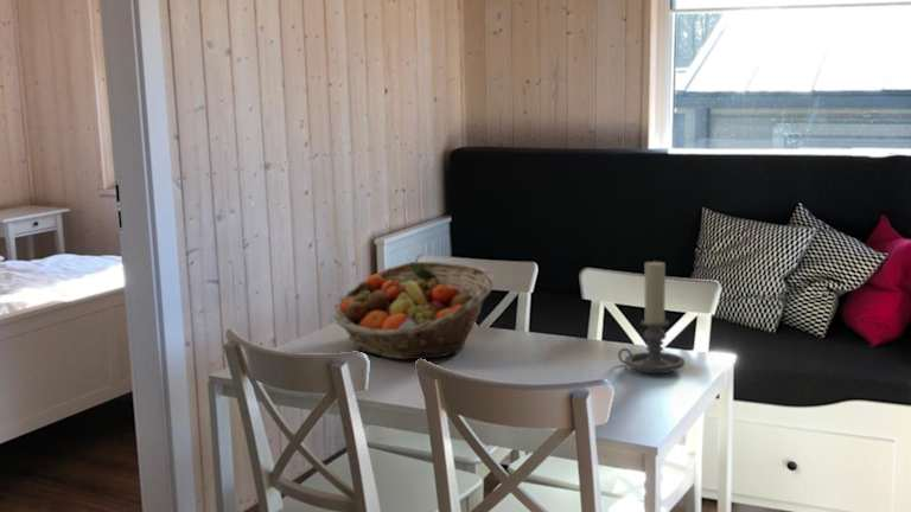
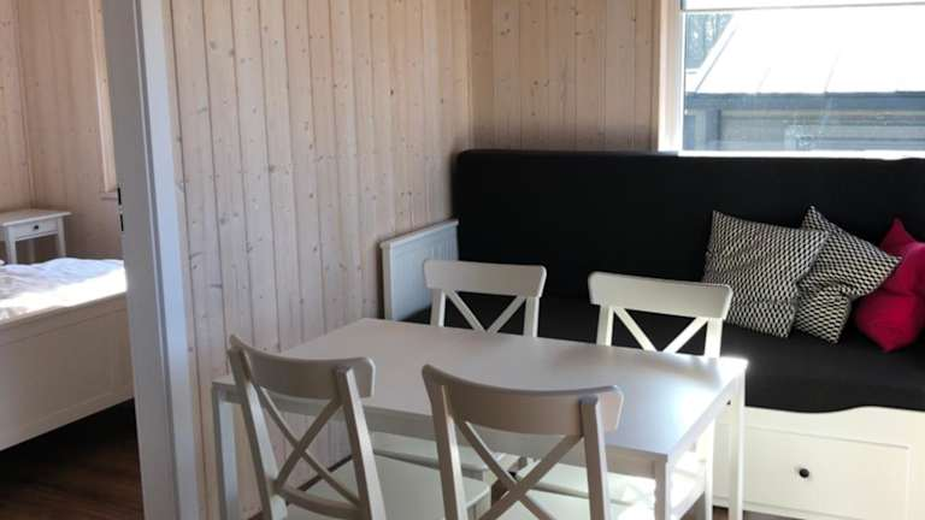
- candle holder (649, 314)
- fruit basket (413, 308)
